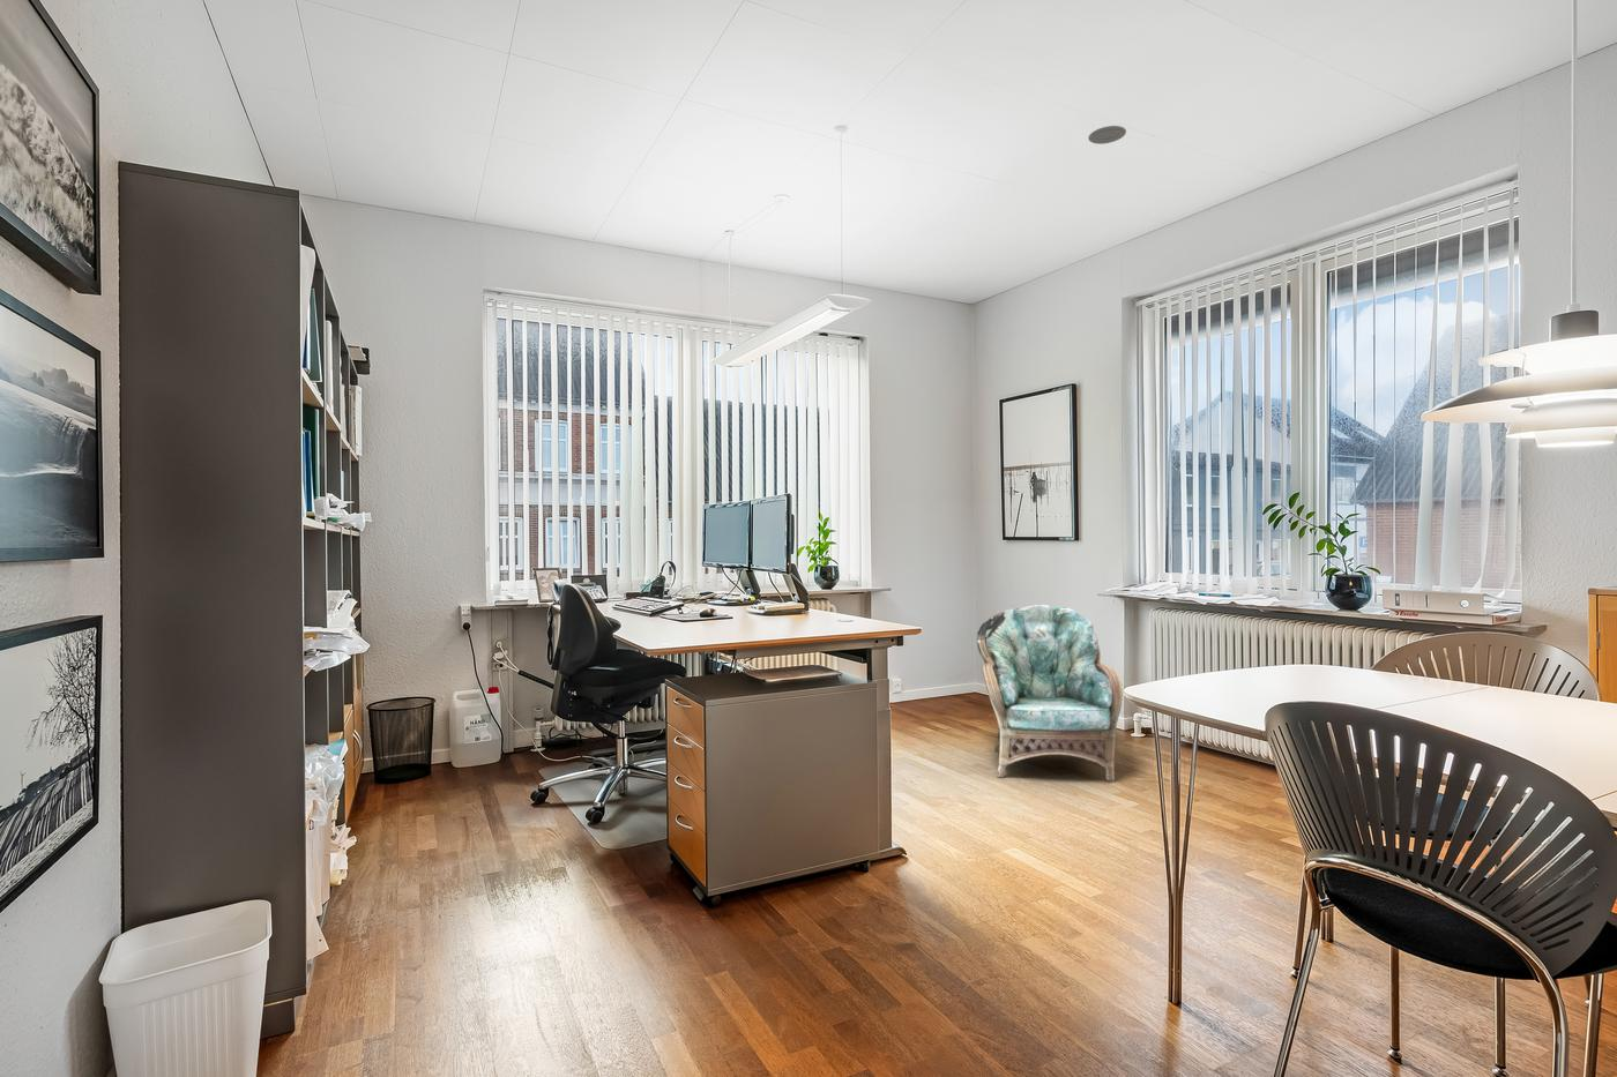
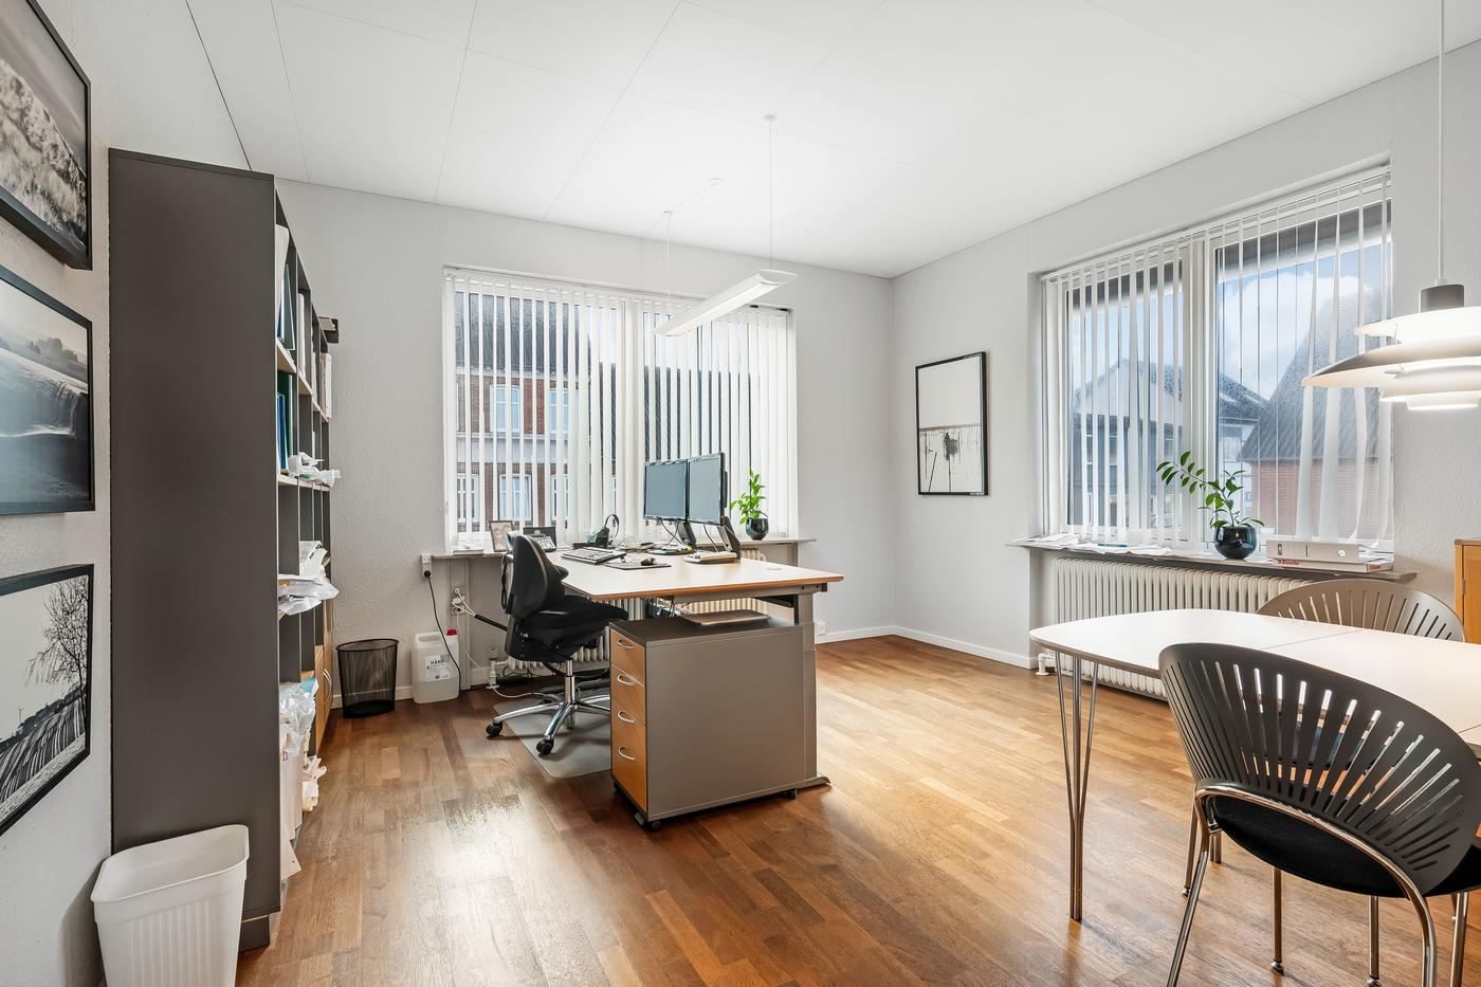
- armchair (1045, 685)
- recessed light (1106, 132)
